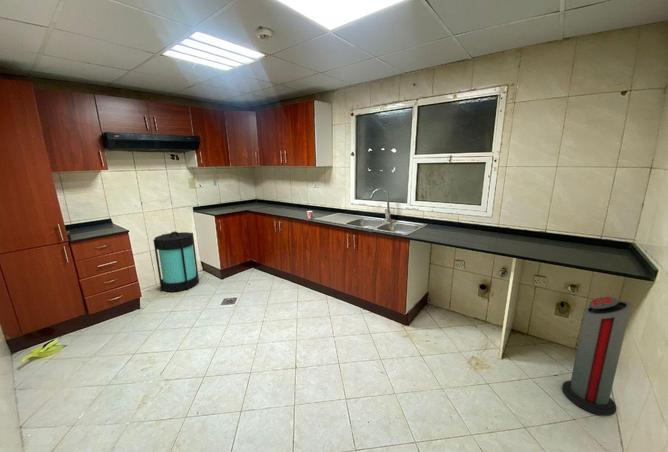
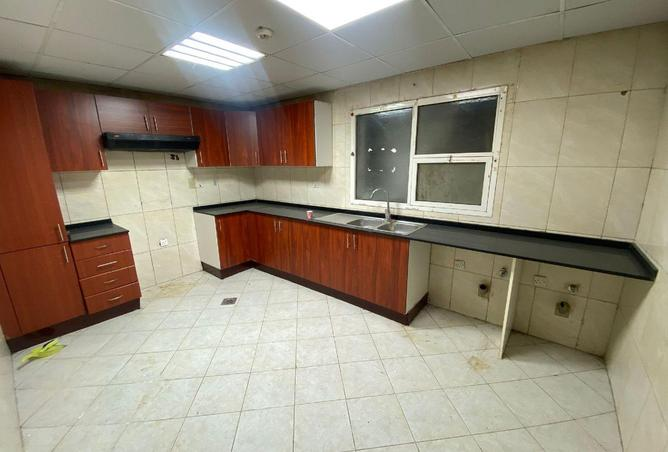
- air purifier (597, 350)
- lantern (177, 258)
